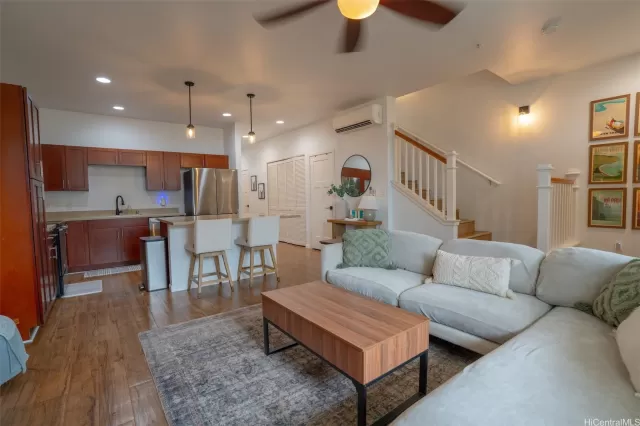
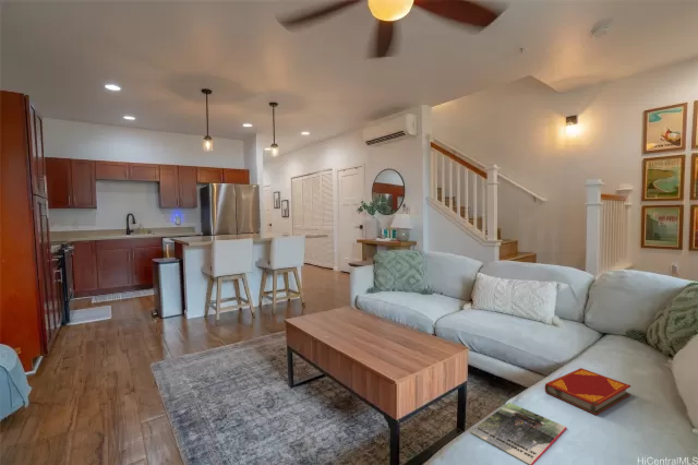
+ magazine (518, 429)
+ hardback book (587, 389)
